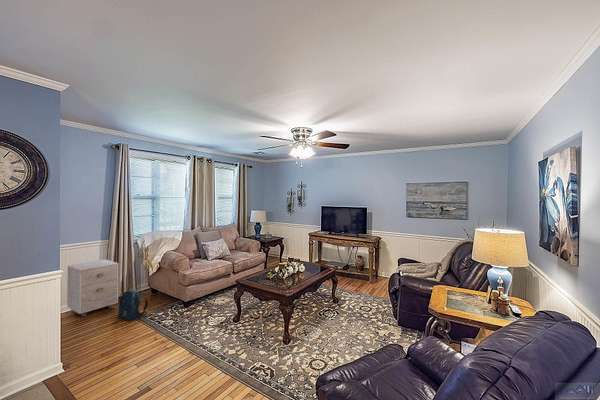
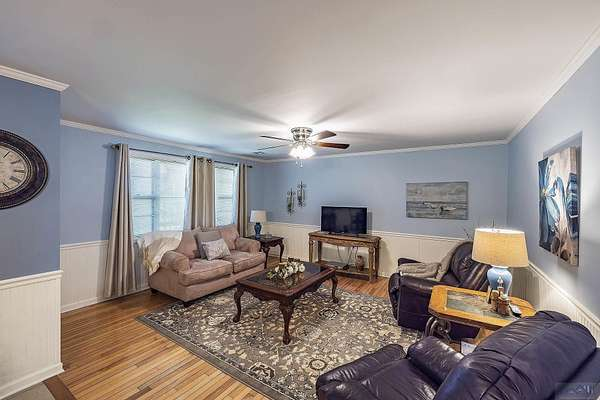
- cabinet (93, 287)
- backpack (133, 302)
